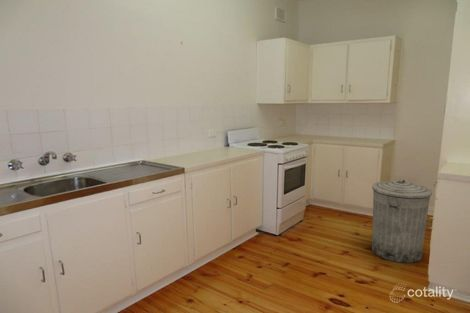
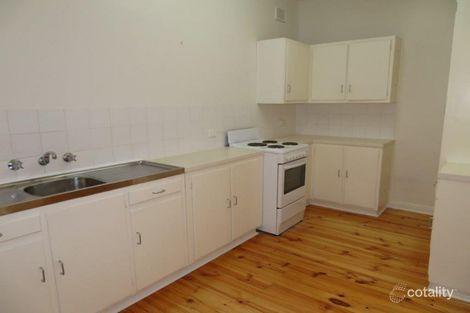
- trash can (398, 216)
